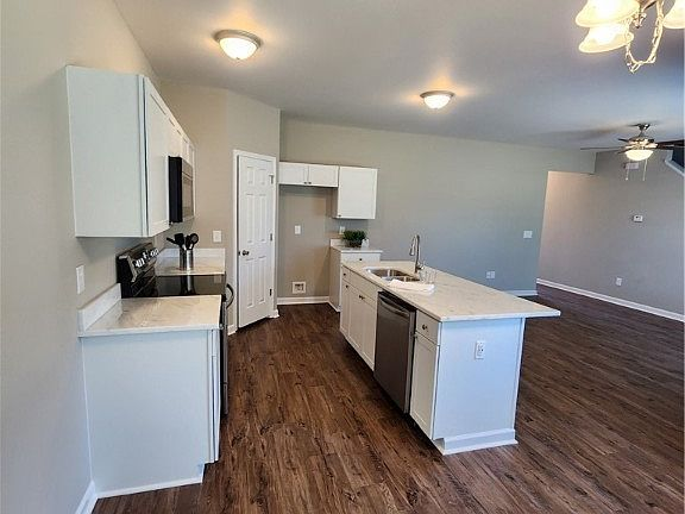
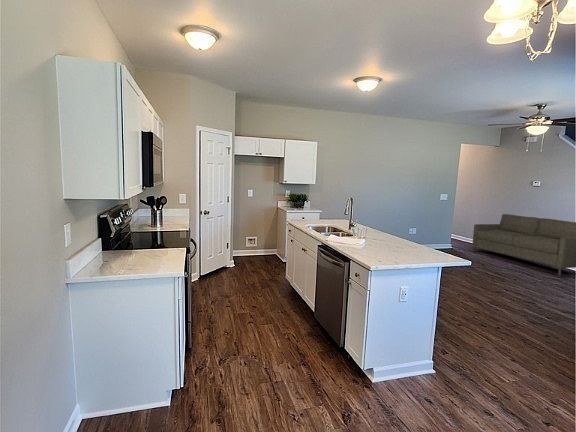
+ sofa (528, 240)
